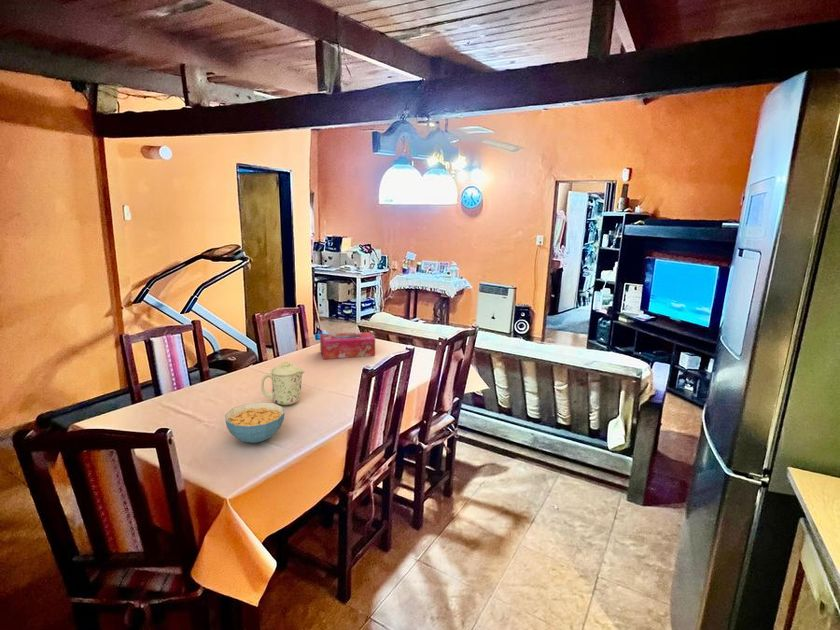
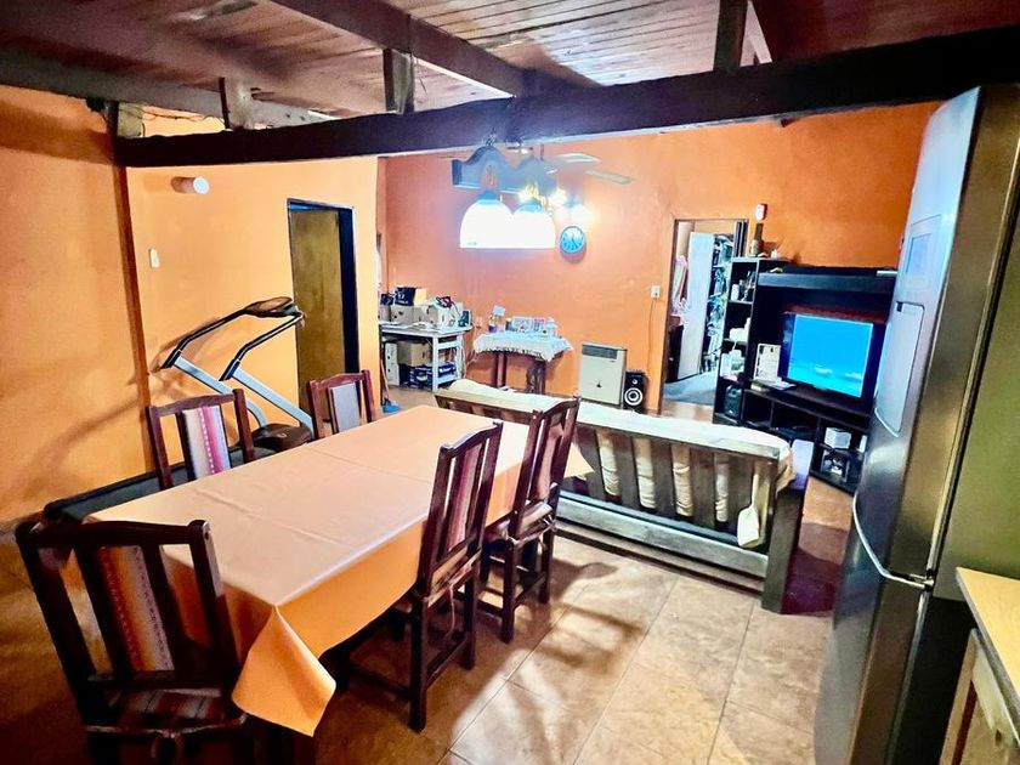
- mug (283, 383)
- tissue box (347, 345)
- cereal bowl (255, 426)
